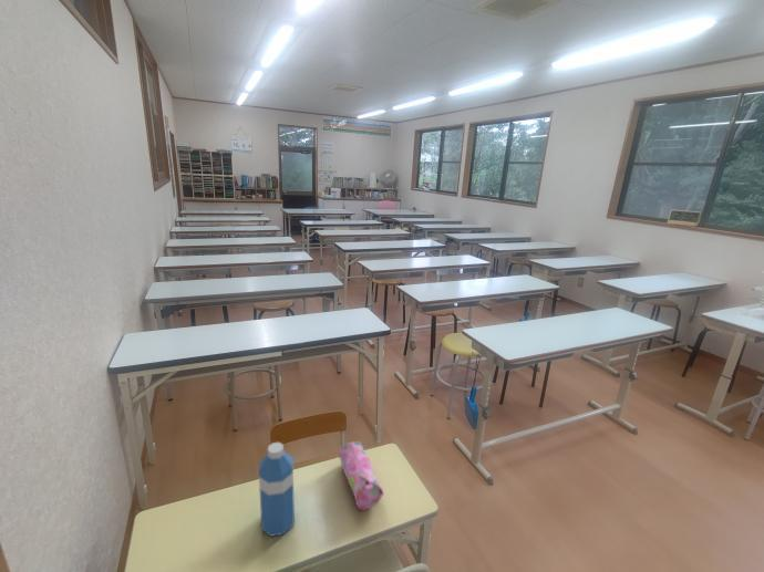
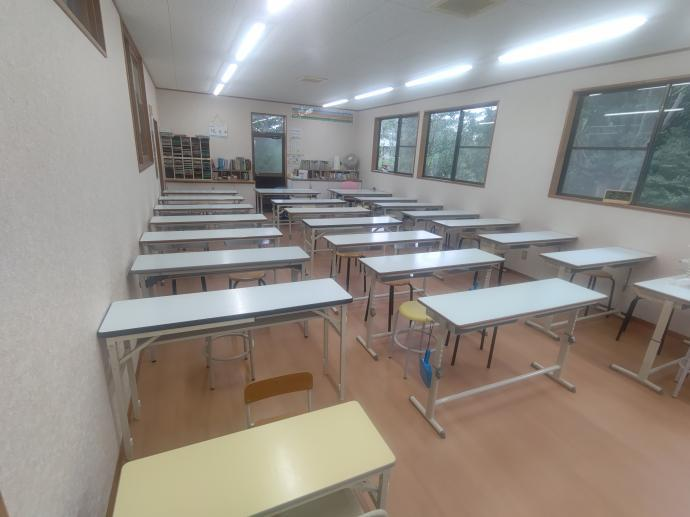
- pencil case (359, 471)
- water bottle (277, 485)
